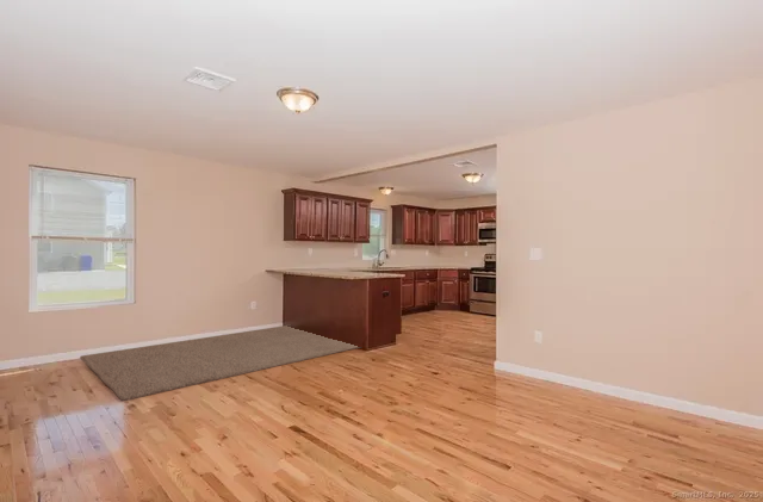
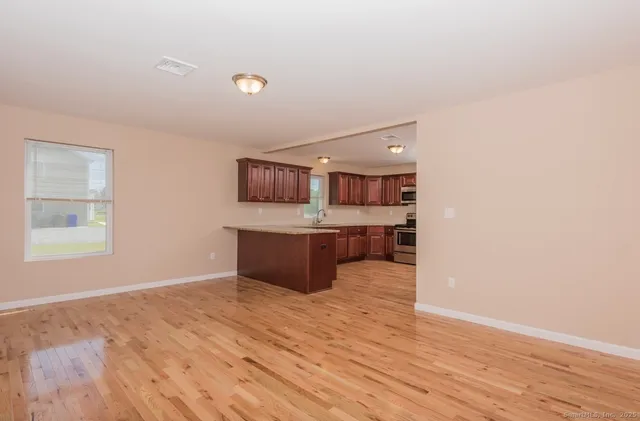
- rug (236, 349)
